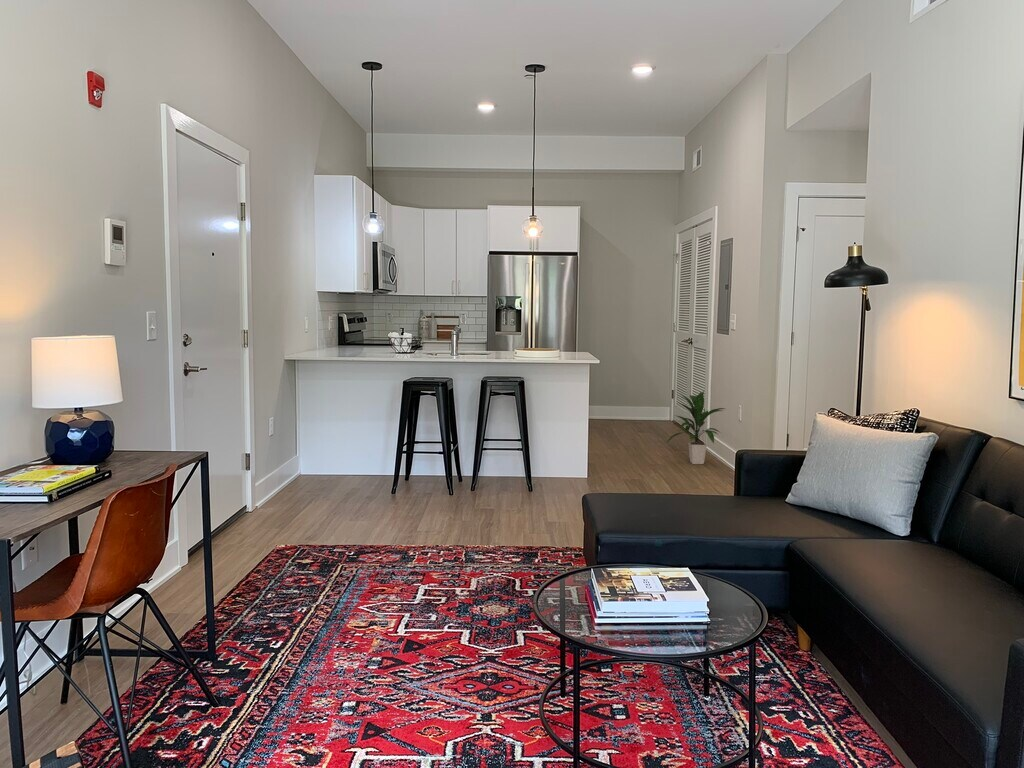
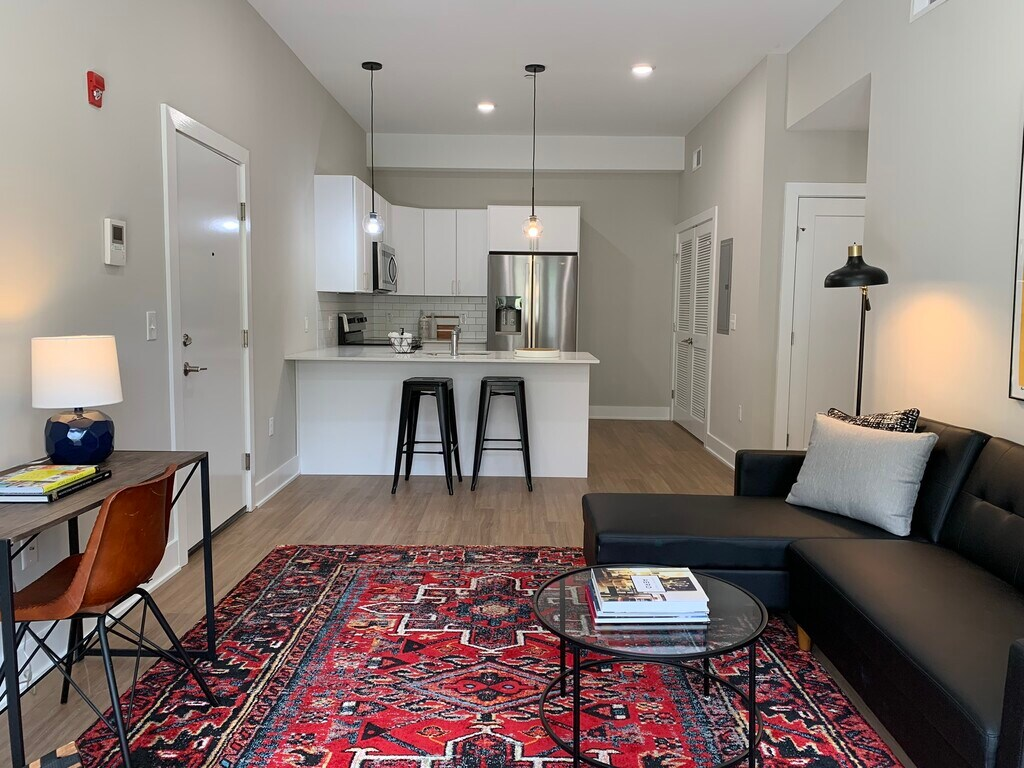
- indoor plant (694, 426)
